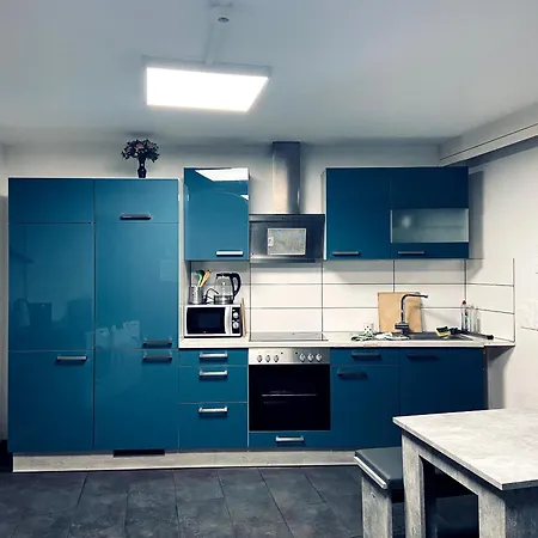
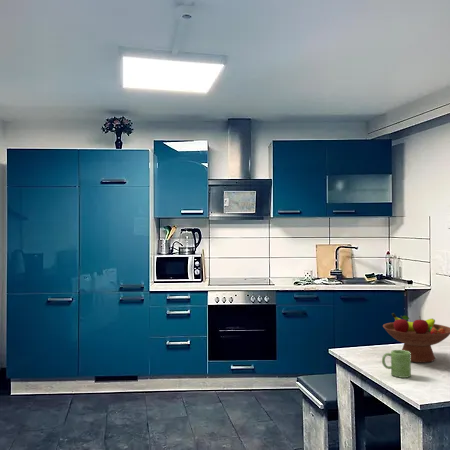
+ mug (396, 363)
+ fruit bowl (417, 337)
